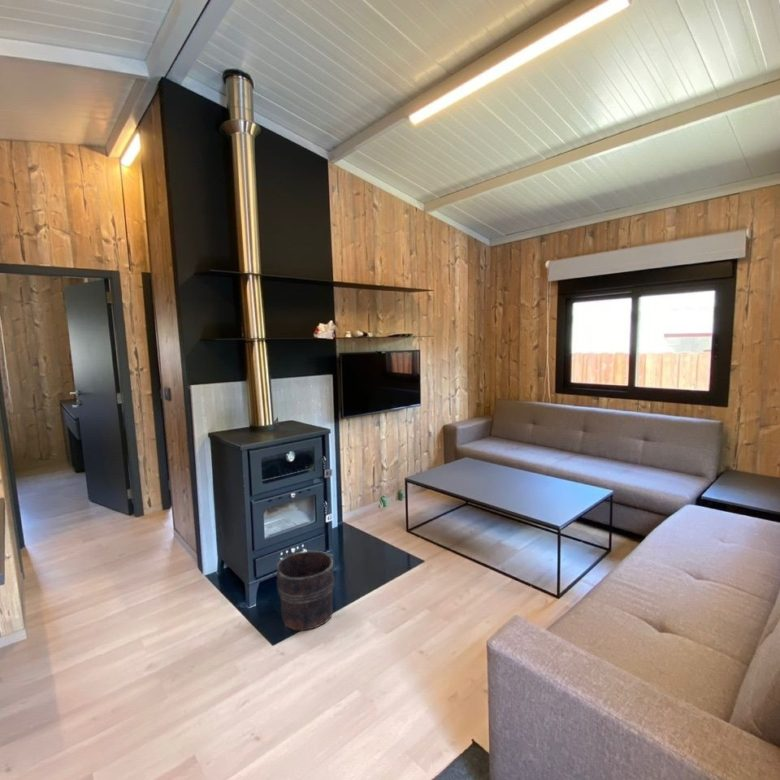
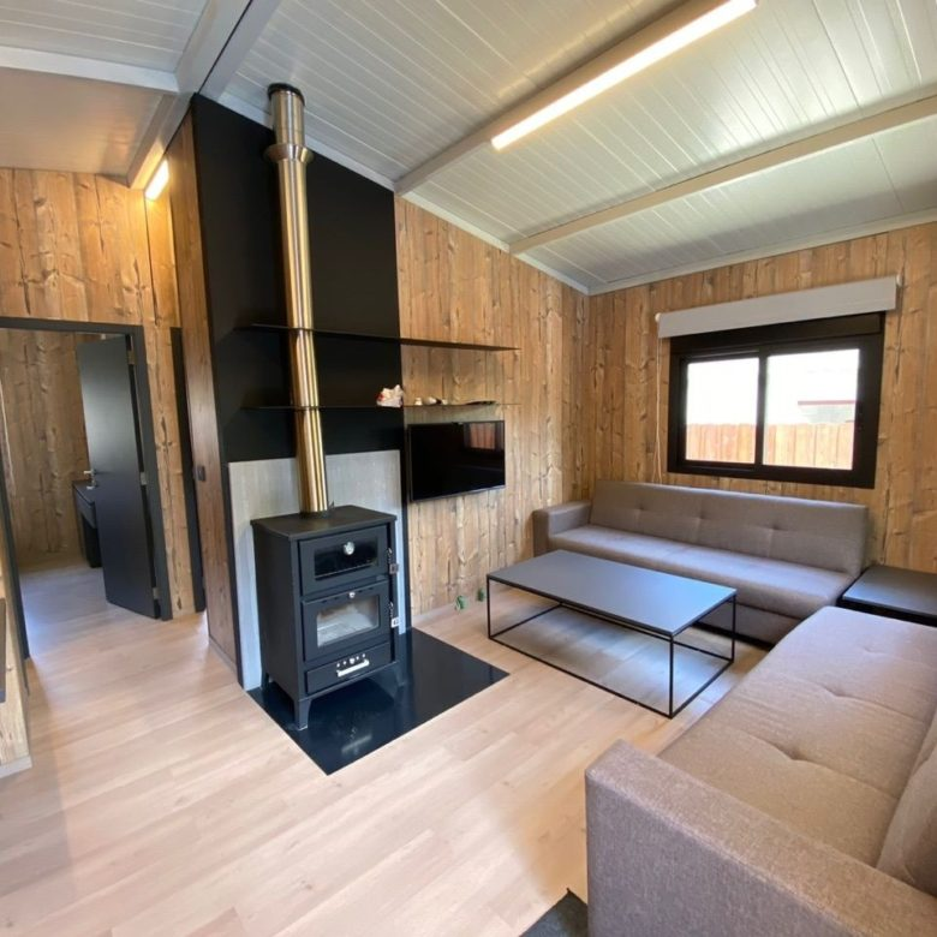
- bucket (306, 587)
